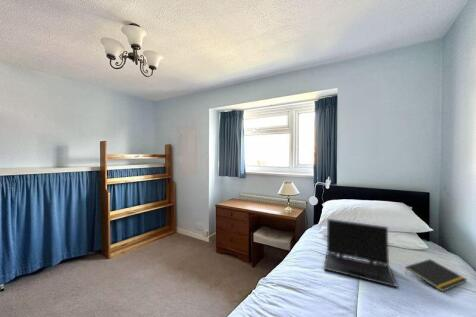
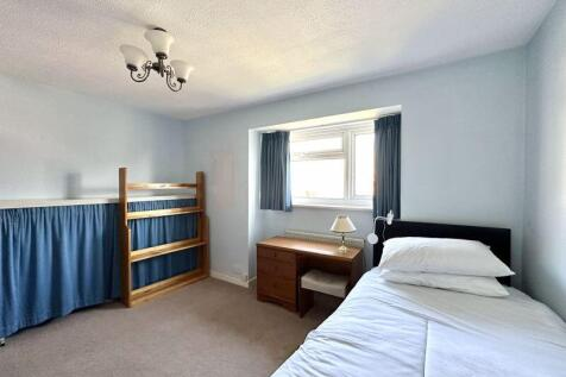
- laptop computer (356, 248)
- notepad (435, 273)
